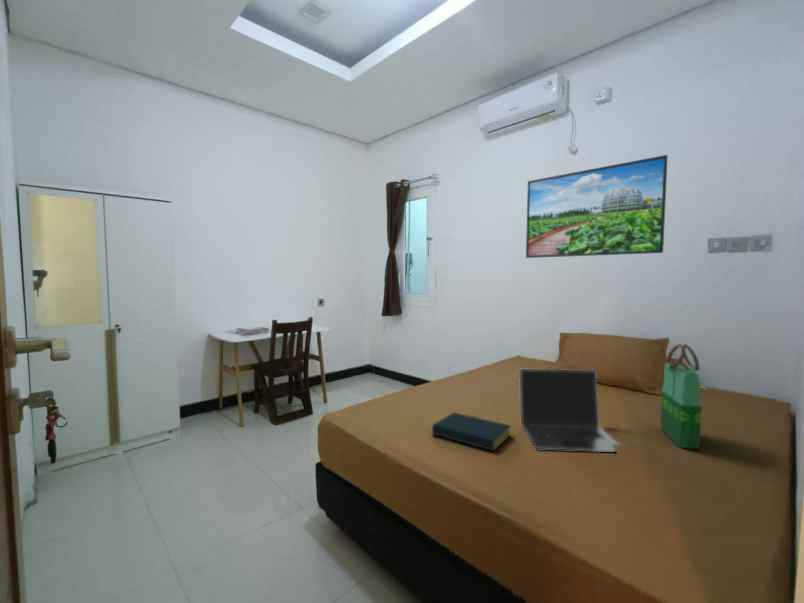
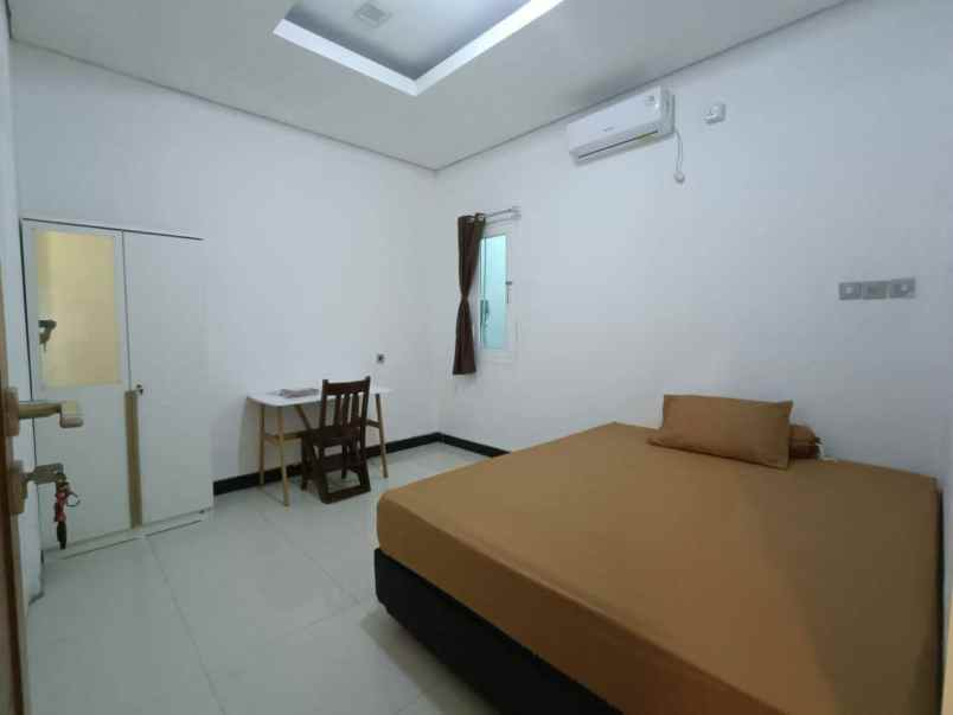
- hardback book (471, 430)
- tote bag (680, 391)
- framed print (587, 213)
- laptop (568, 406)
